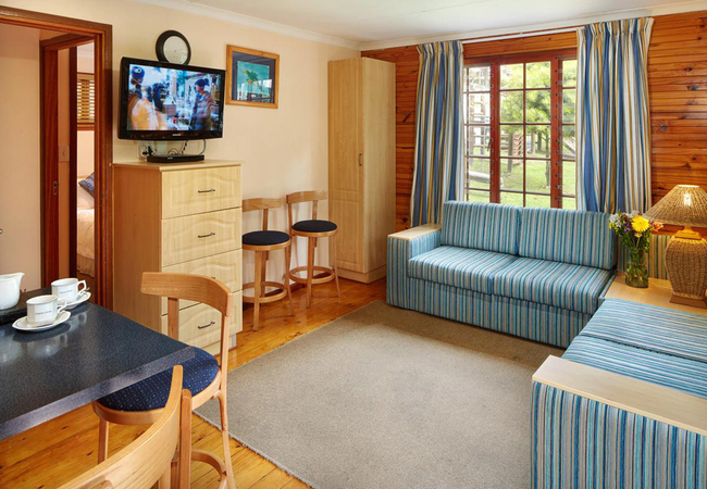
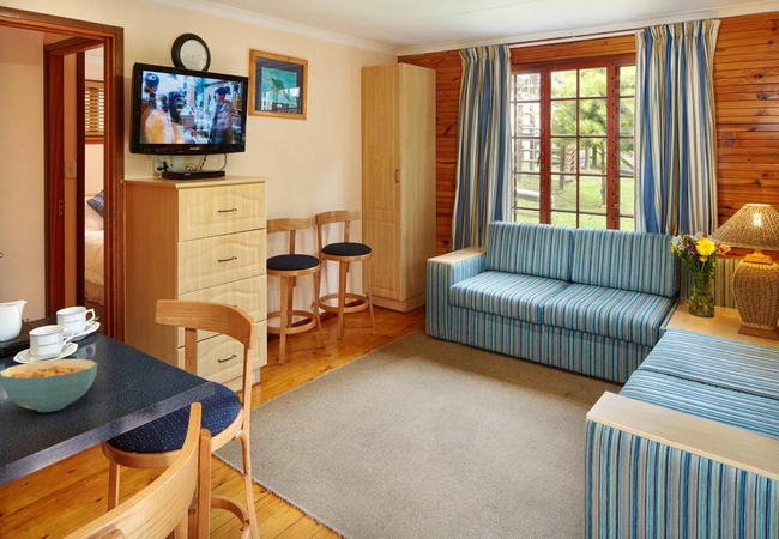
+ cereal bowl (49, 387)
